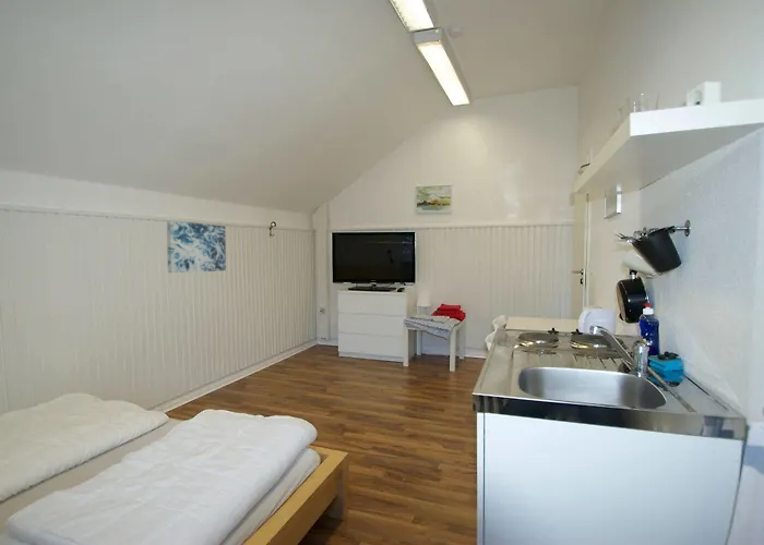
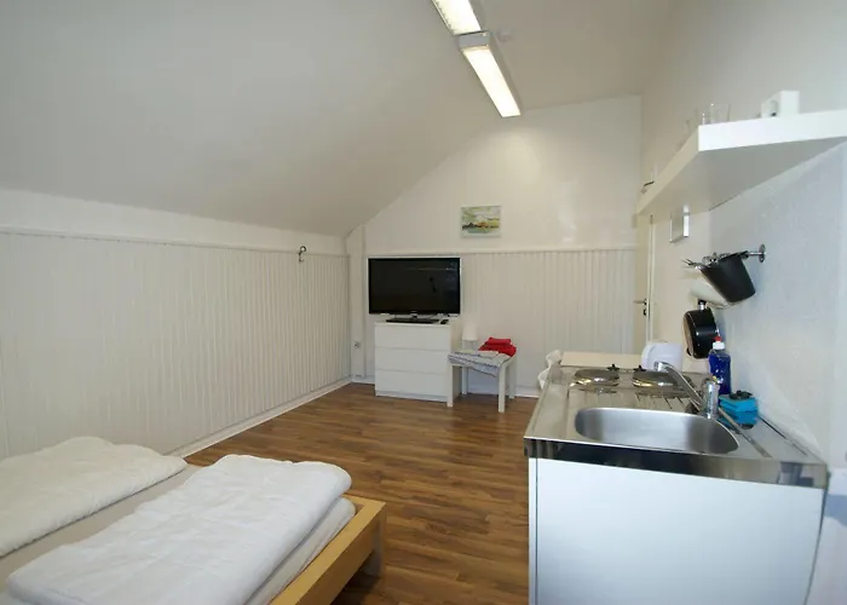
- wall art (198, 247)
